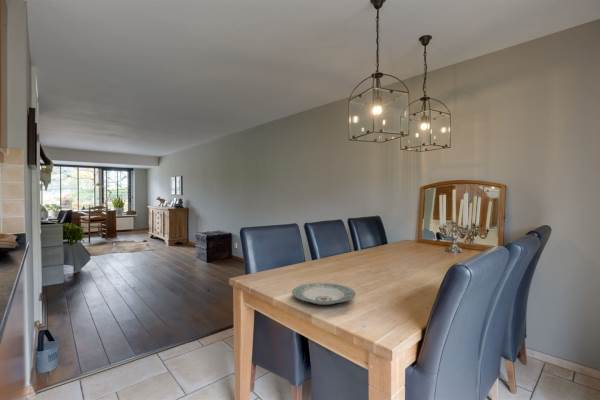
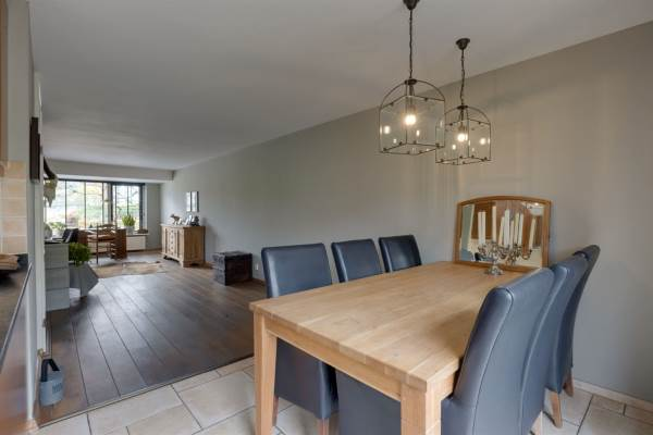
- plate (323, 295)
